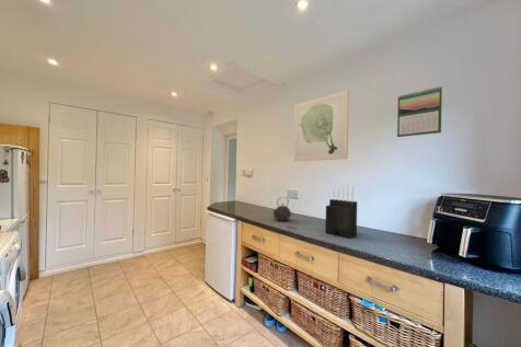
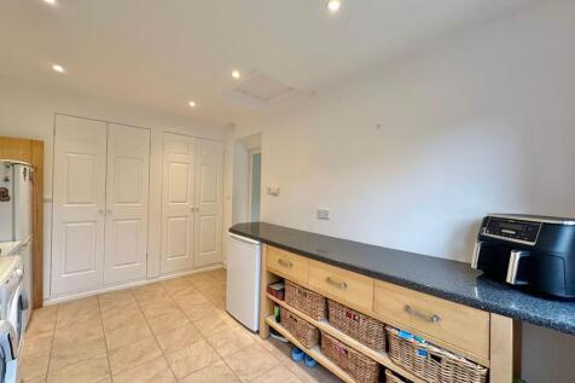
- kettle (280, 208)
- calendar (418, 113)
- wall art (319, 129)
- knife block (339, 209)
